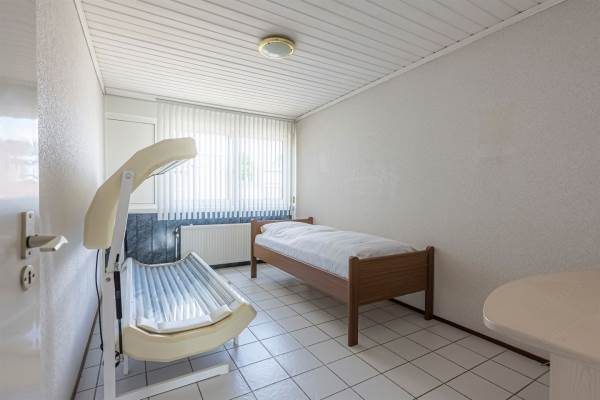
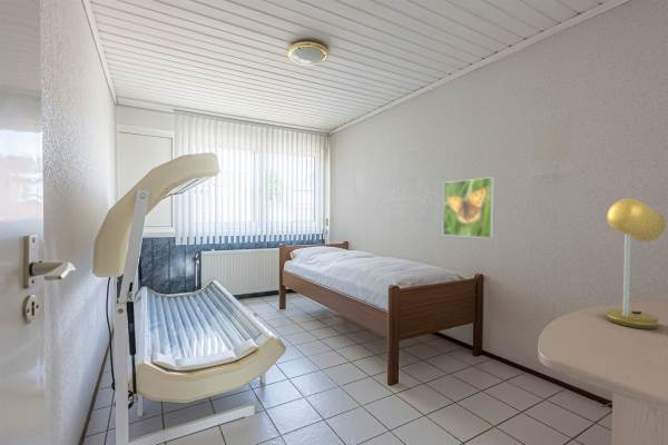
+ desk lamp (629, 260)
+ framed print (466, 208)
